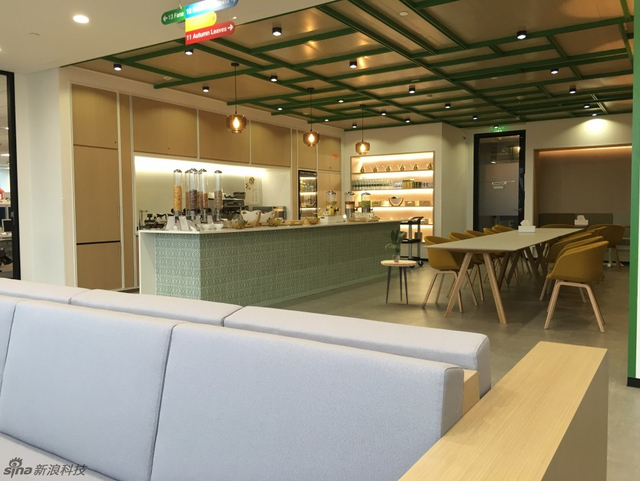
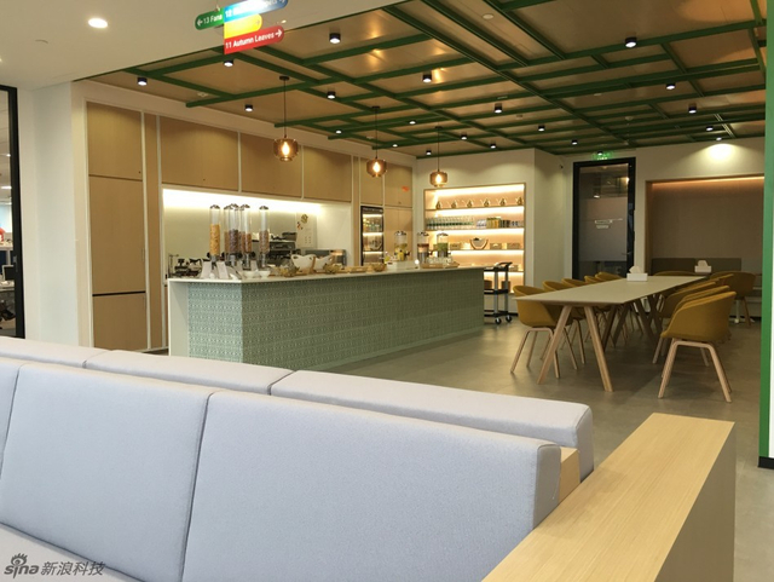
- potted plant (393, 245)
- side table (400, 282)
